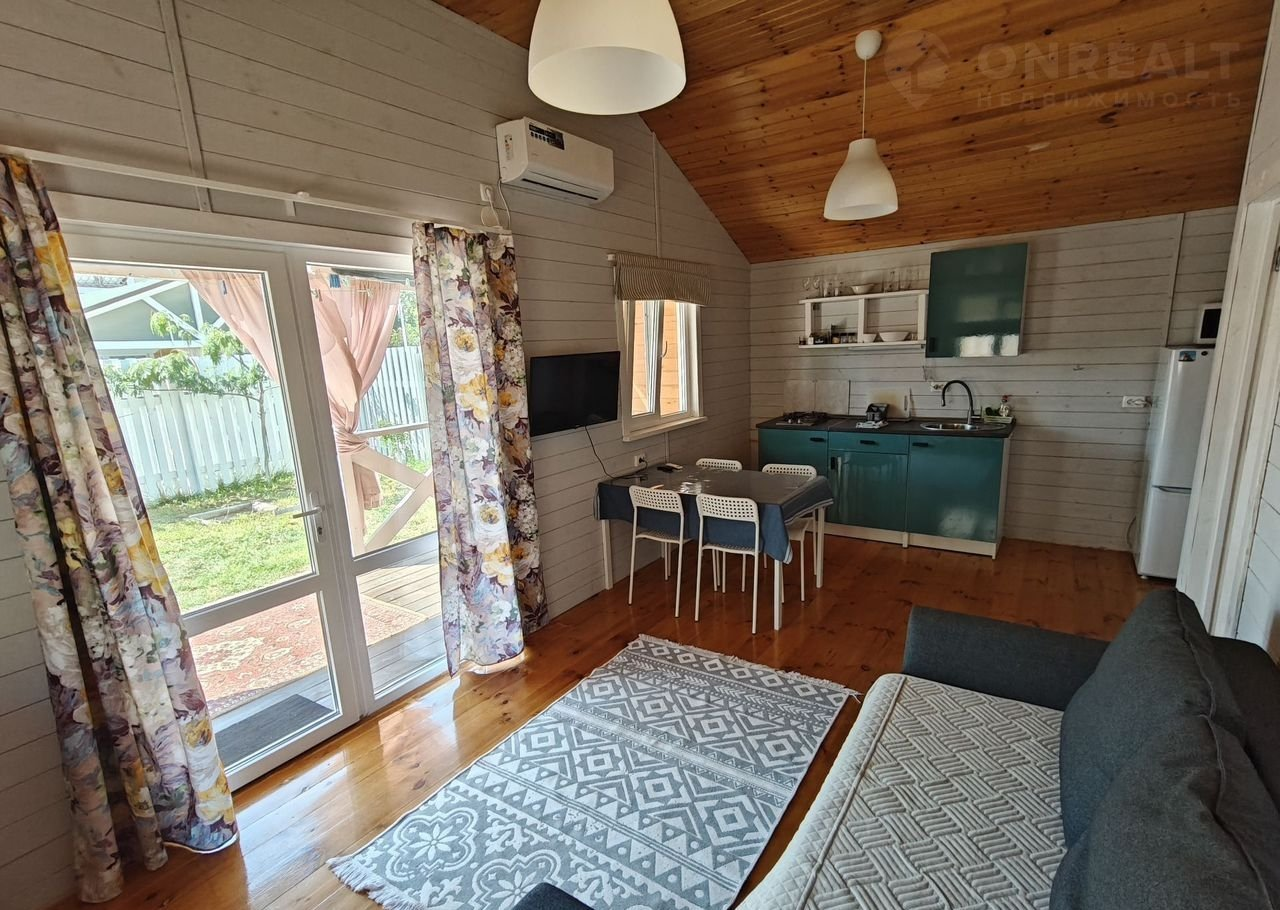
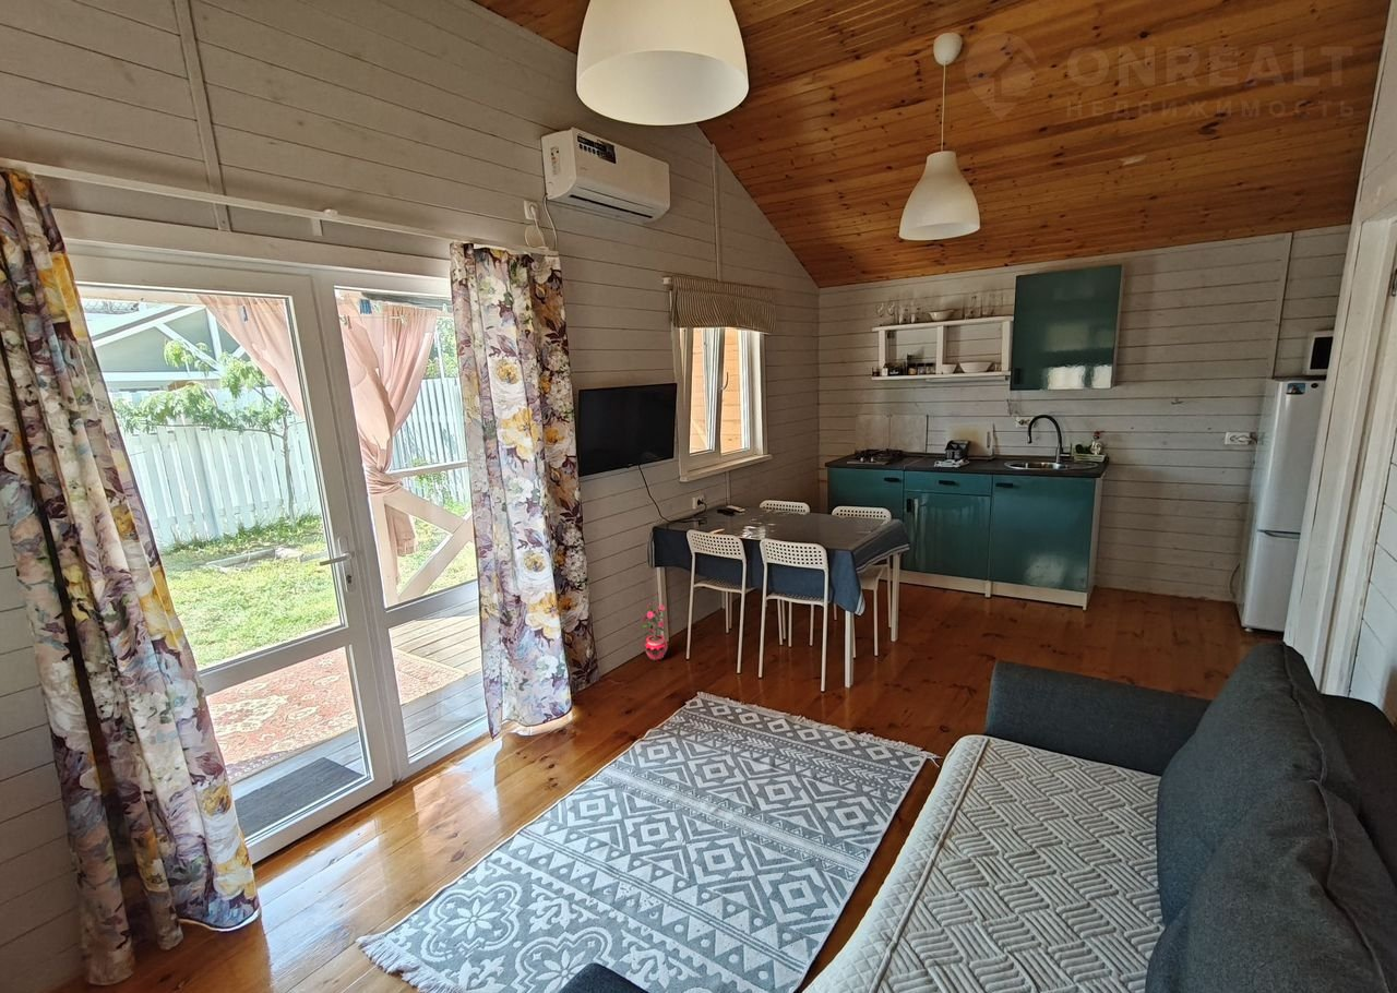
+ potted plant (654, 631)
